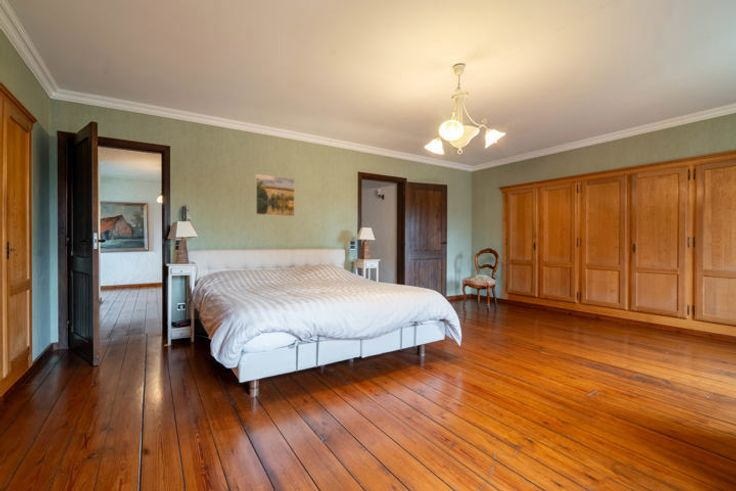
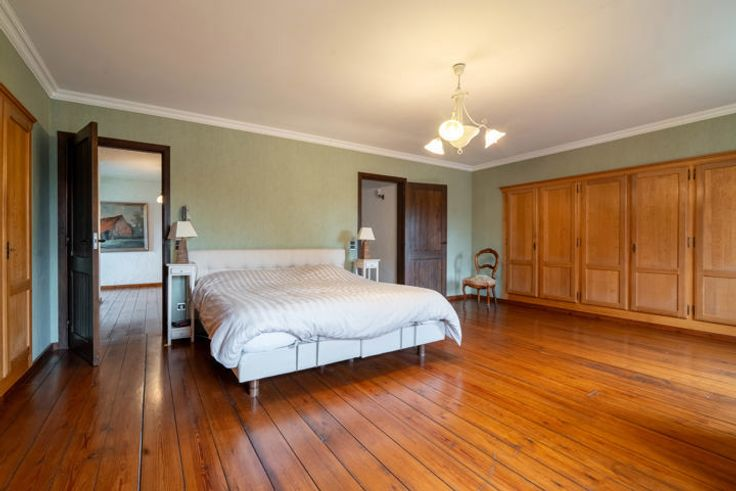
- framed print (275, 195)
